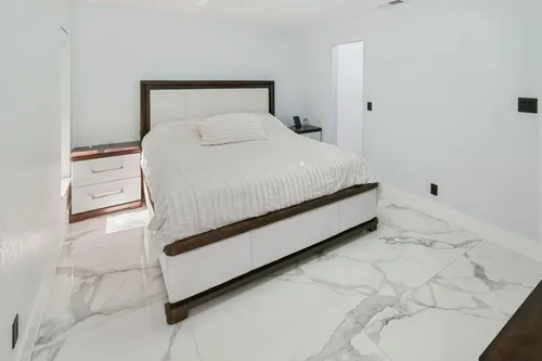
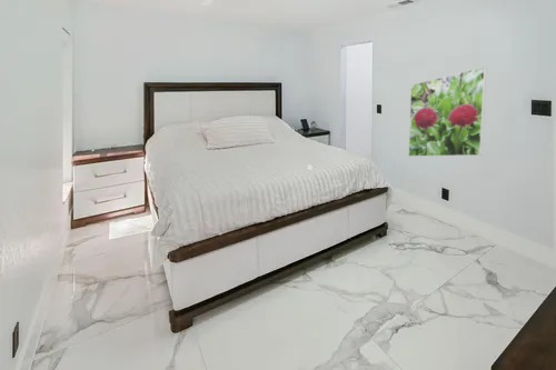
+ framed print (443, 117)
